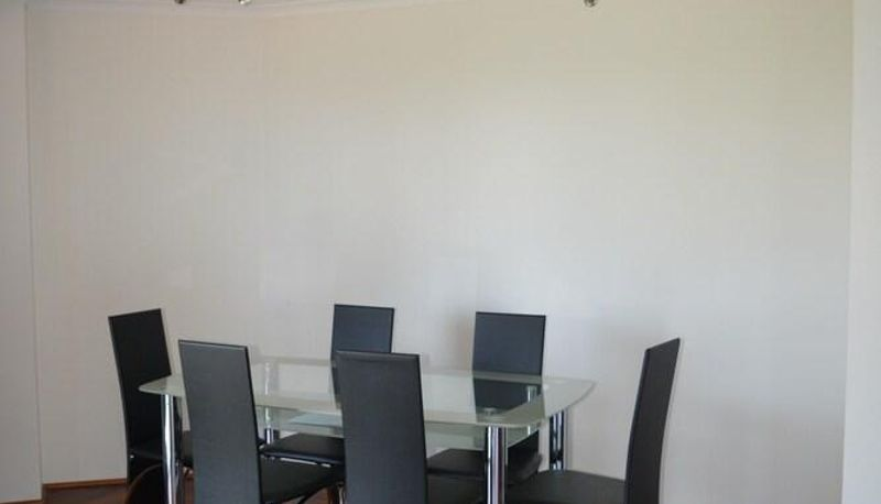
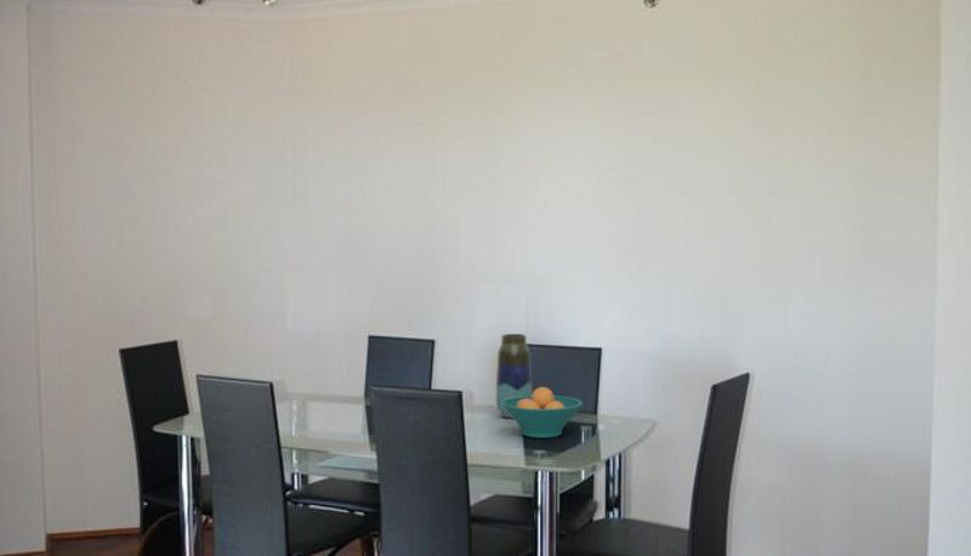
+ fruit bowl (541, 410)
+ vase (513, 375)
